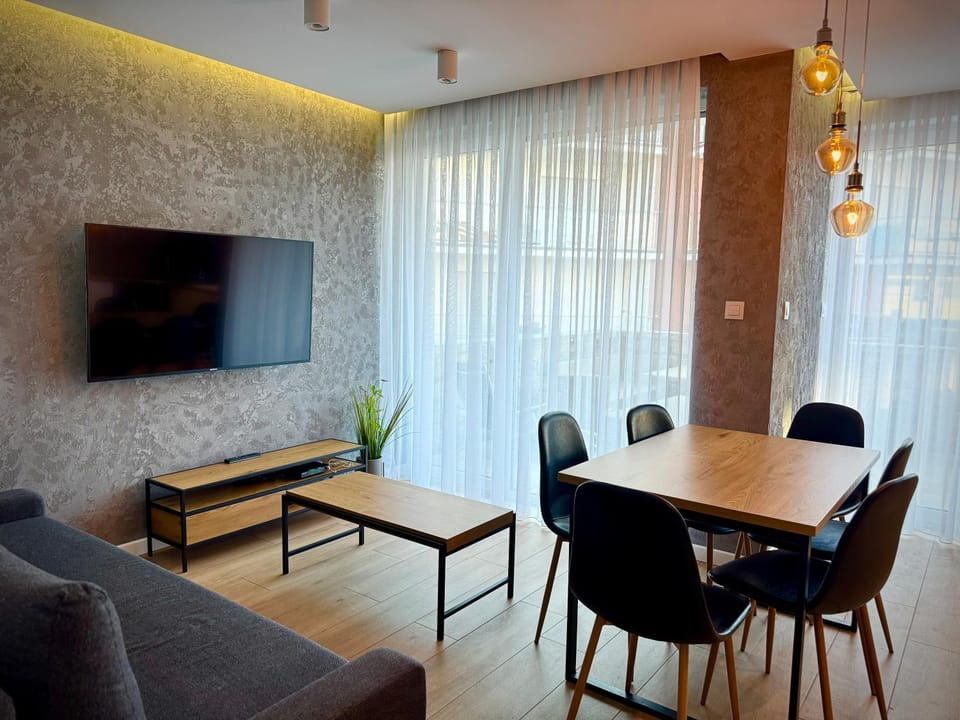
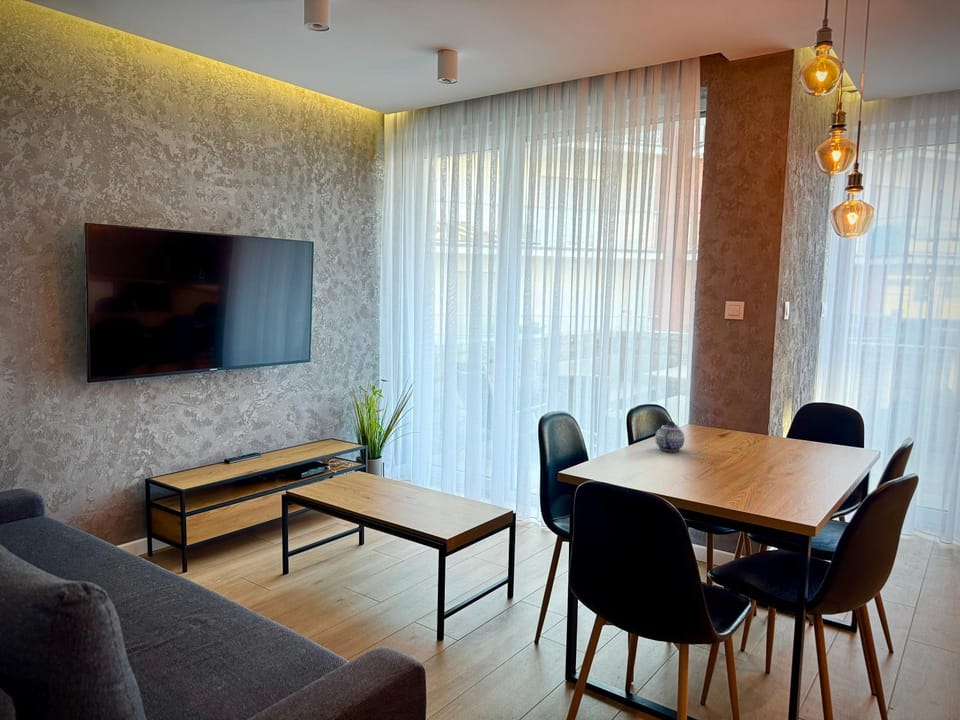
+ teapot (670, 435)
